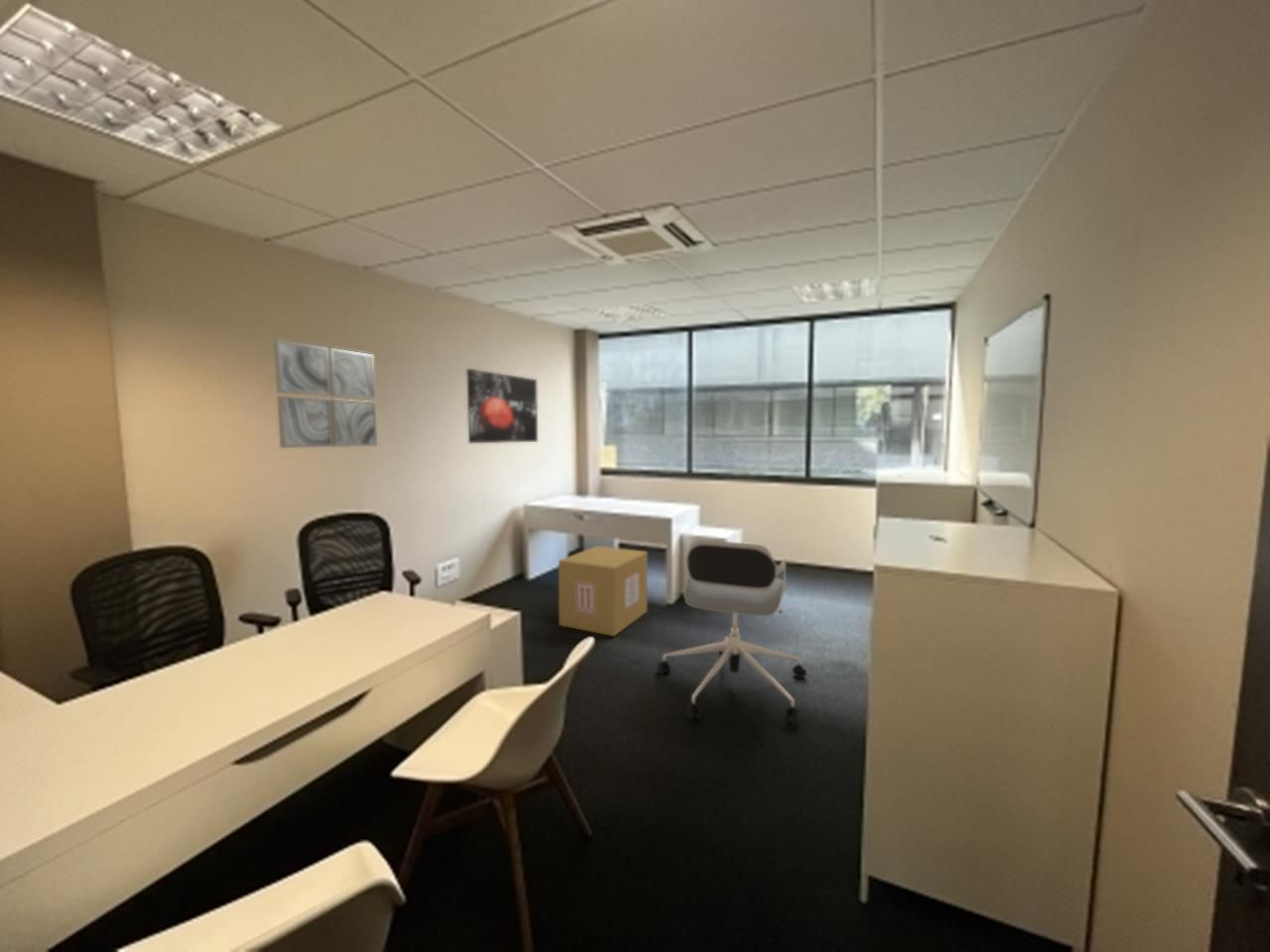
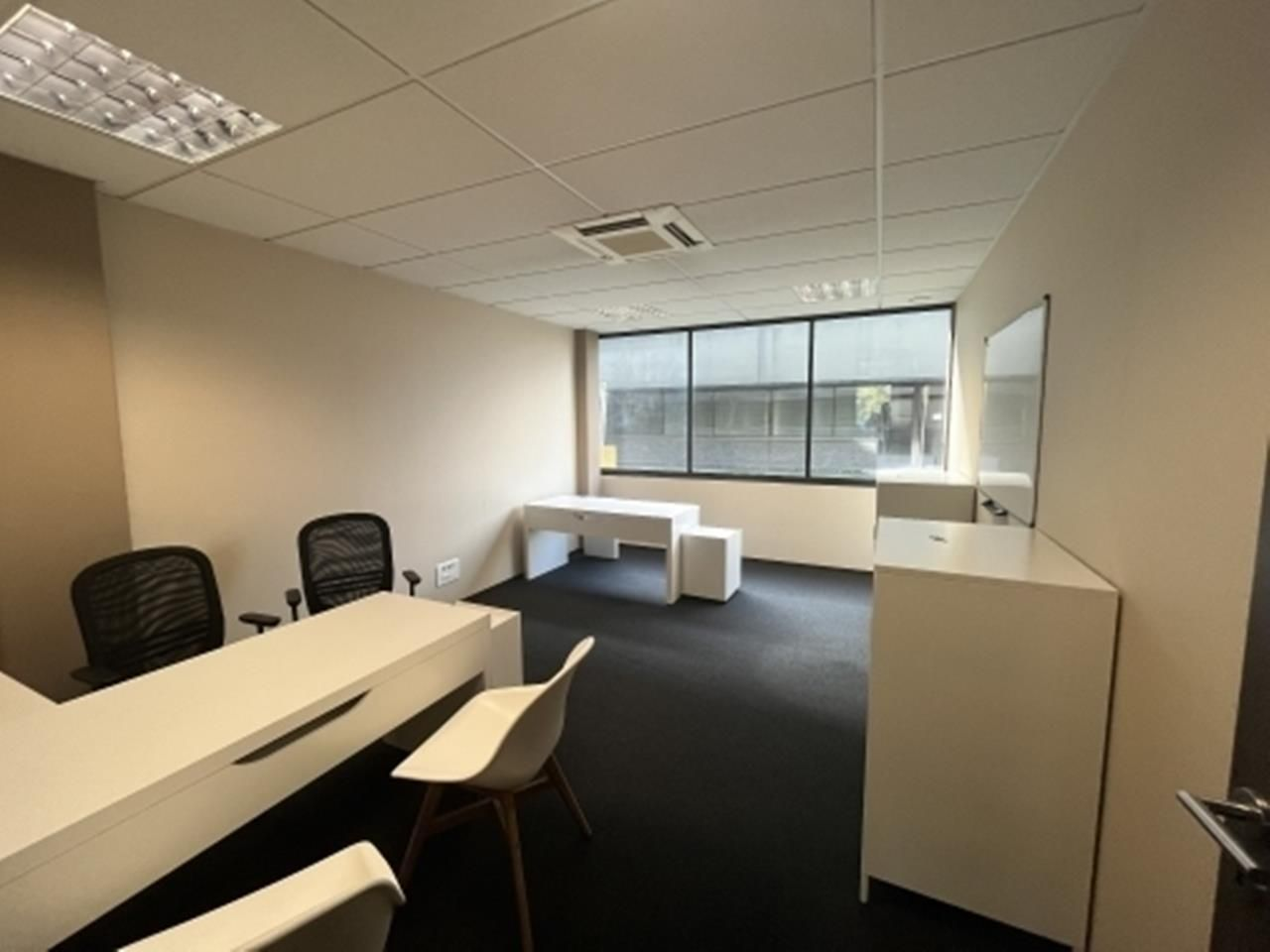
- wall art (329, 399)
- wall art (505, 409)
- office chair (727, 609)
- cardboard box (604, 587)
